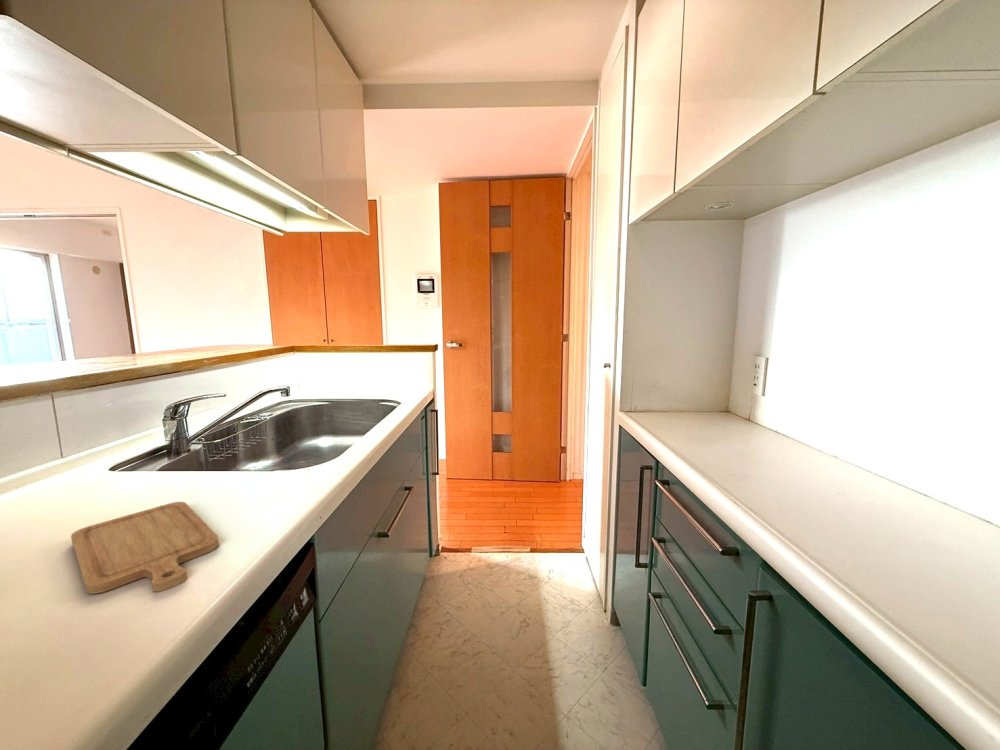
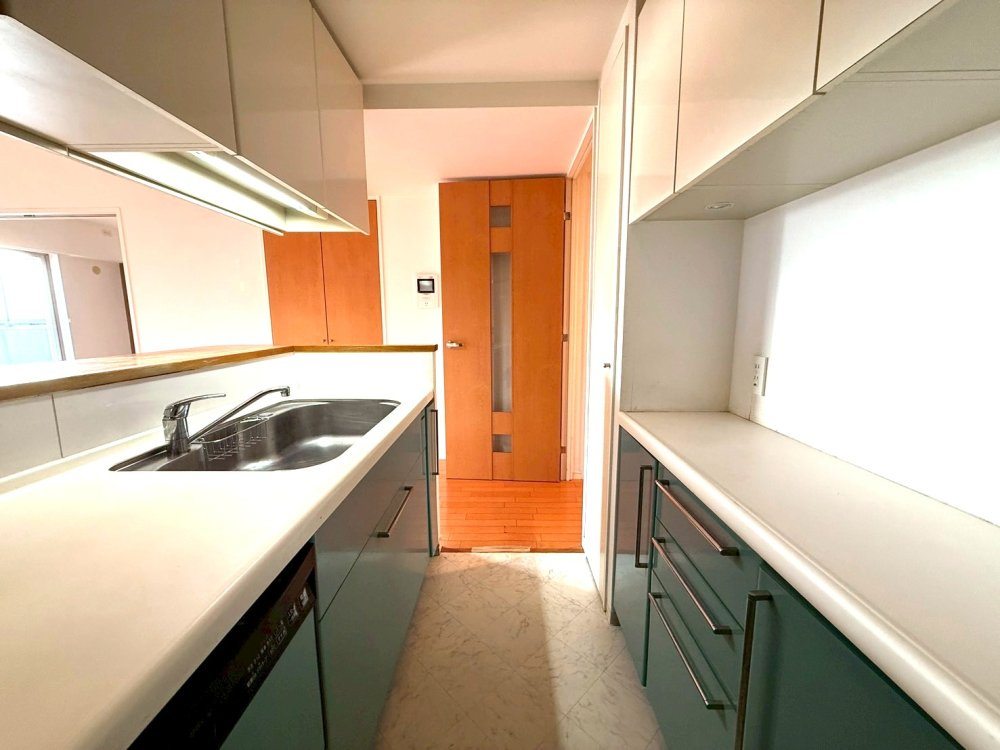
- chopping board (148, 545)
